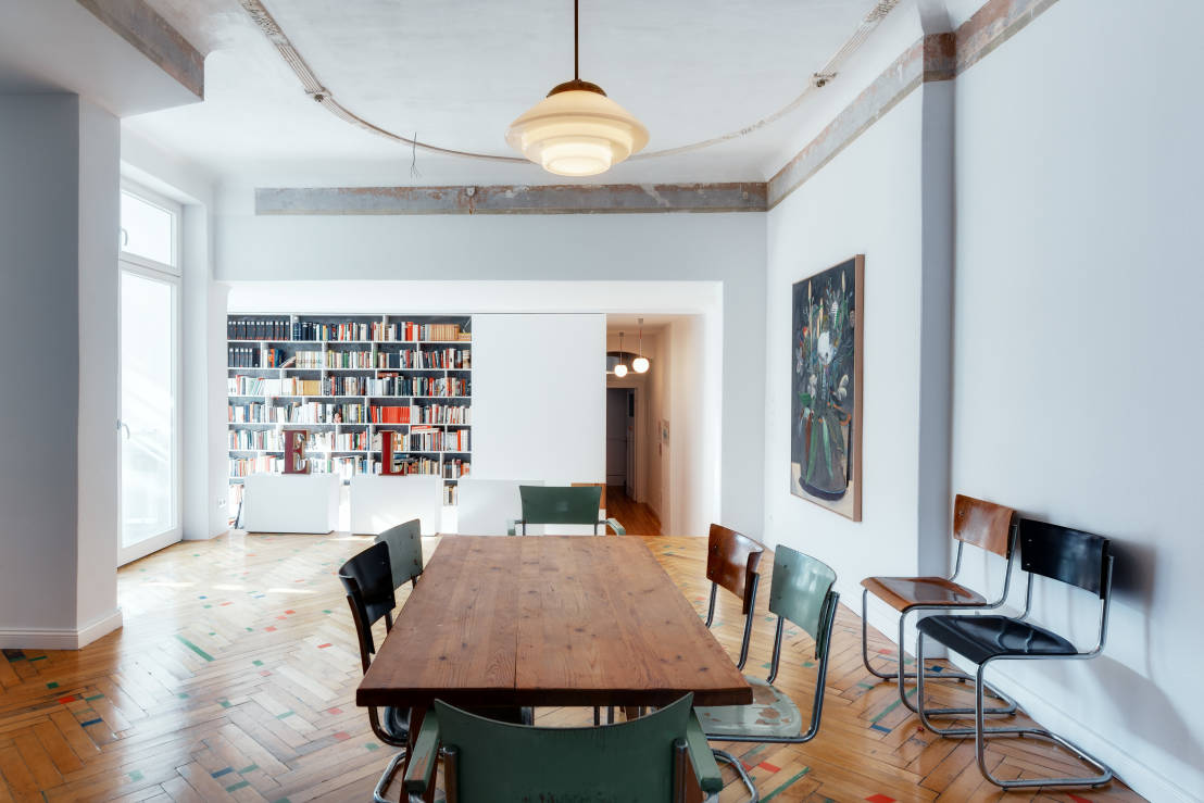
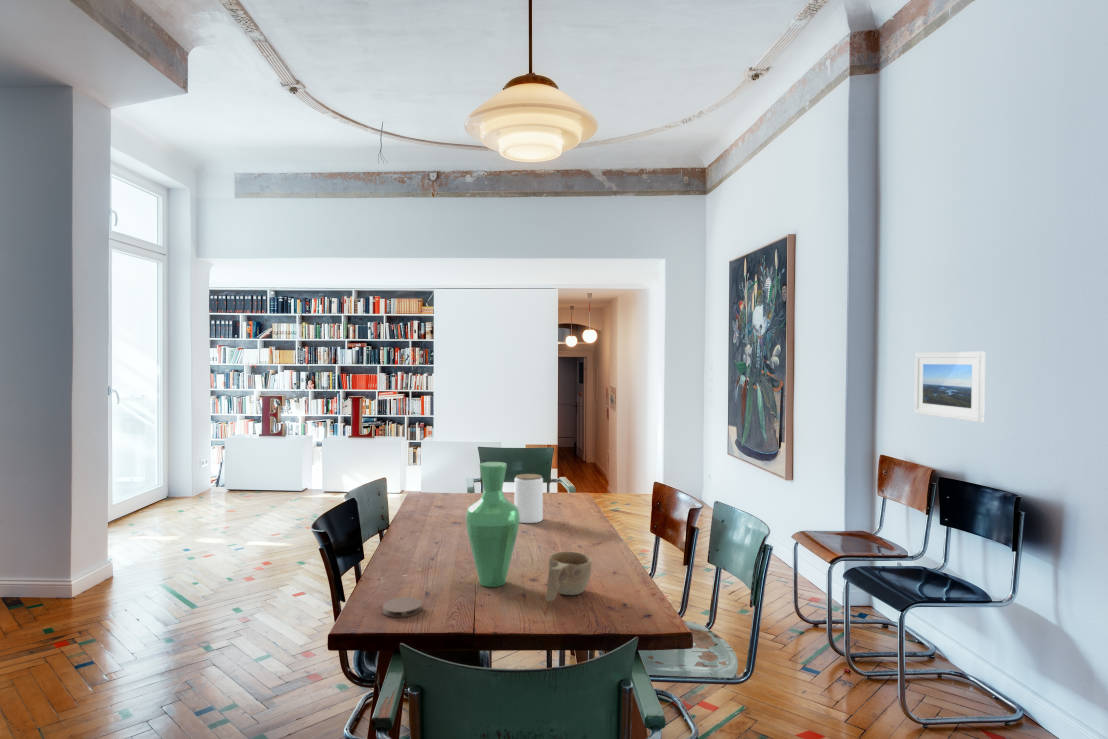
+ jar (528, 497)
+ coaster (402, 606)
+ vase (492, 523)
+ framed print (947, 385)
+ cup (564, 576)
